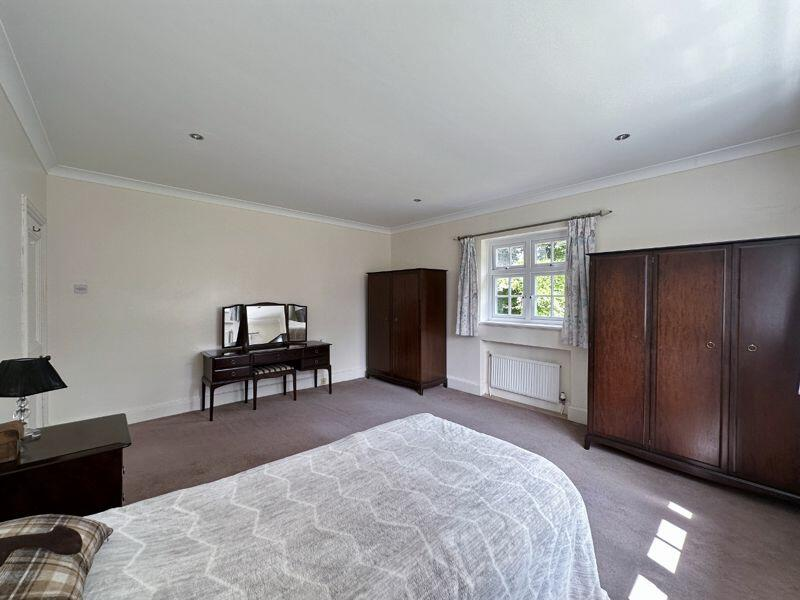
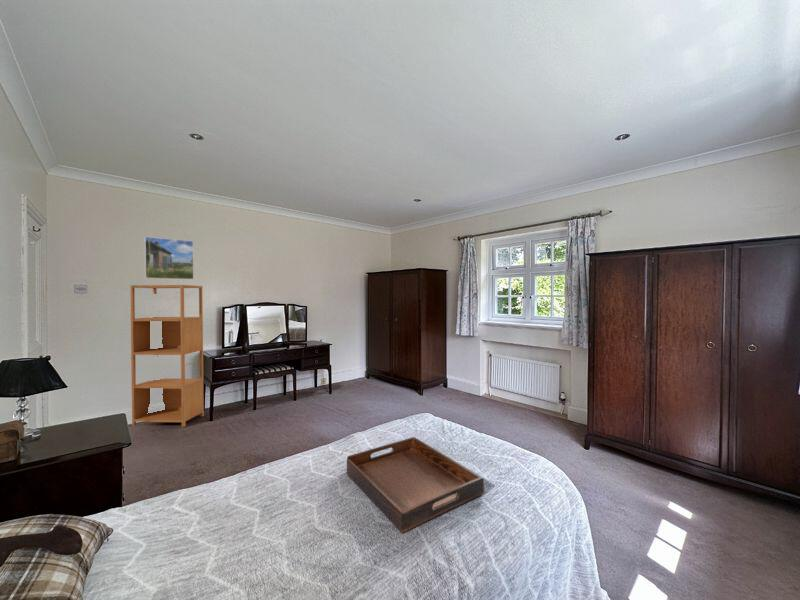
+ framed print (170, 259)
+ serving tray (409, 474)
+ bookshelf (168, 353)
